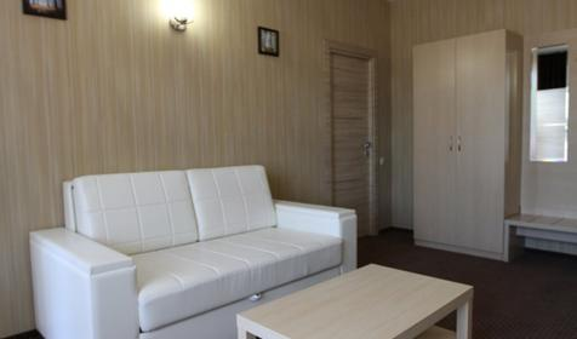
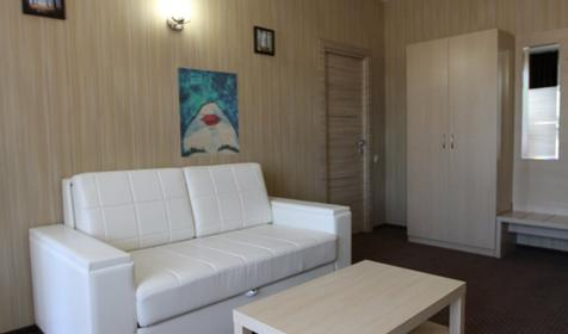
+ wall art (210, 113)
